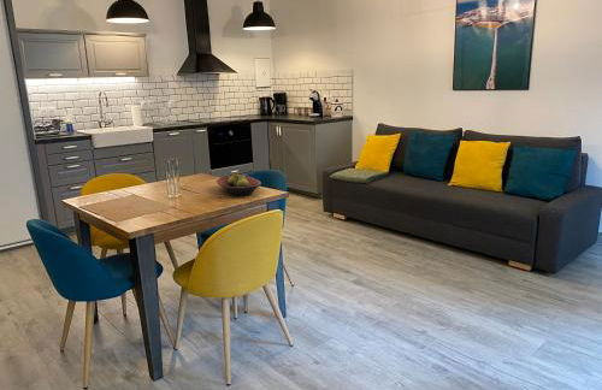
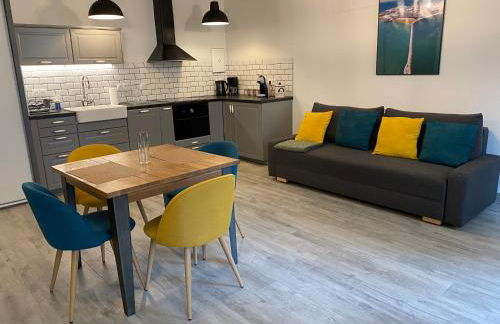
- fruit bowl (238, 182)
